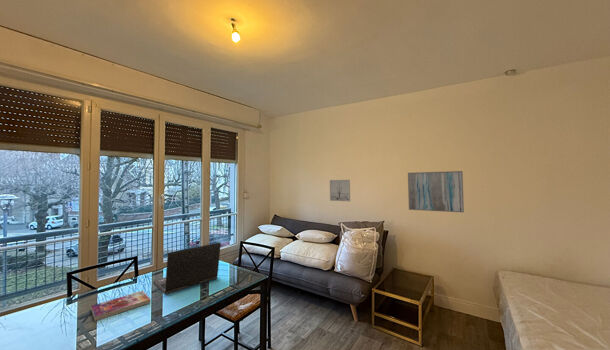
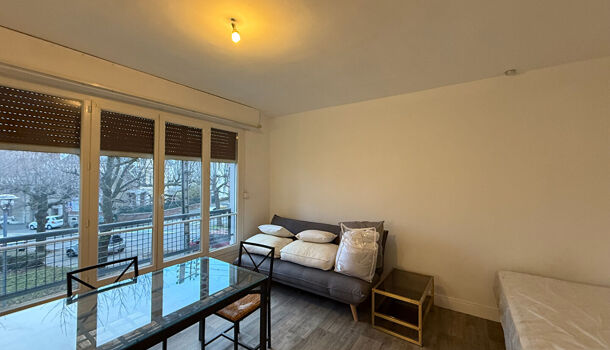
- book (121, 304)
- laptop (187, 262)
- wall art (339, 190)
- wall art (434, 191)
